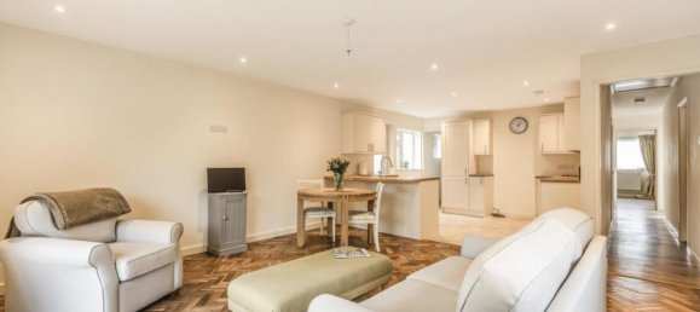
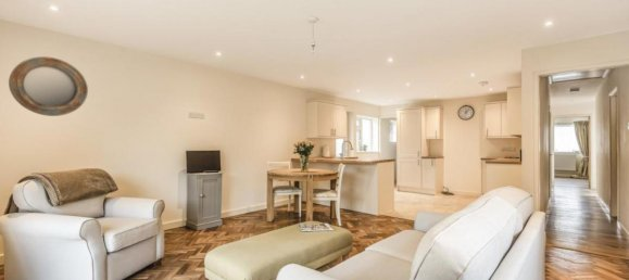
+ home mirror (51, 86)
